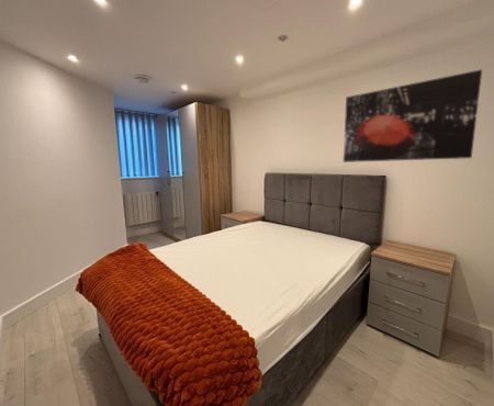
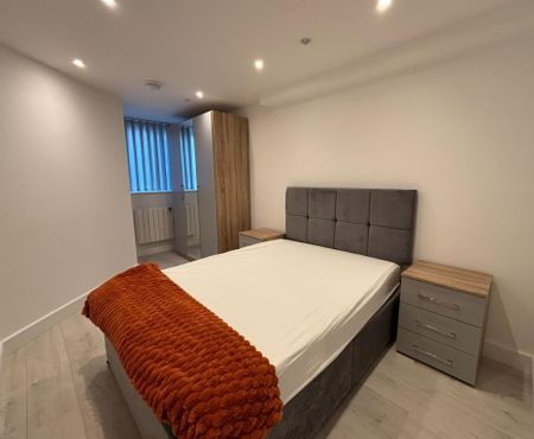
- wall art (401, 123)
